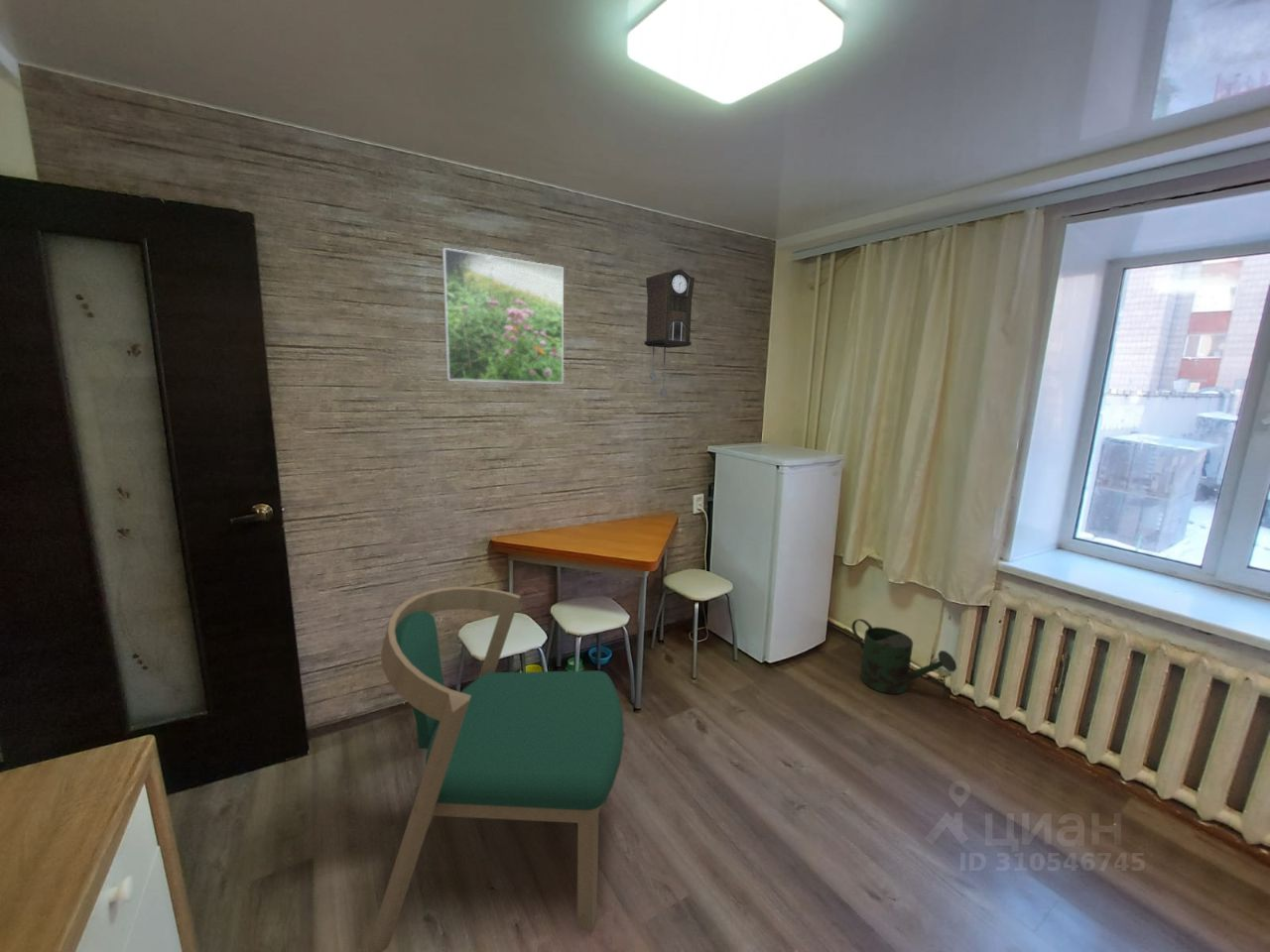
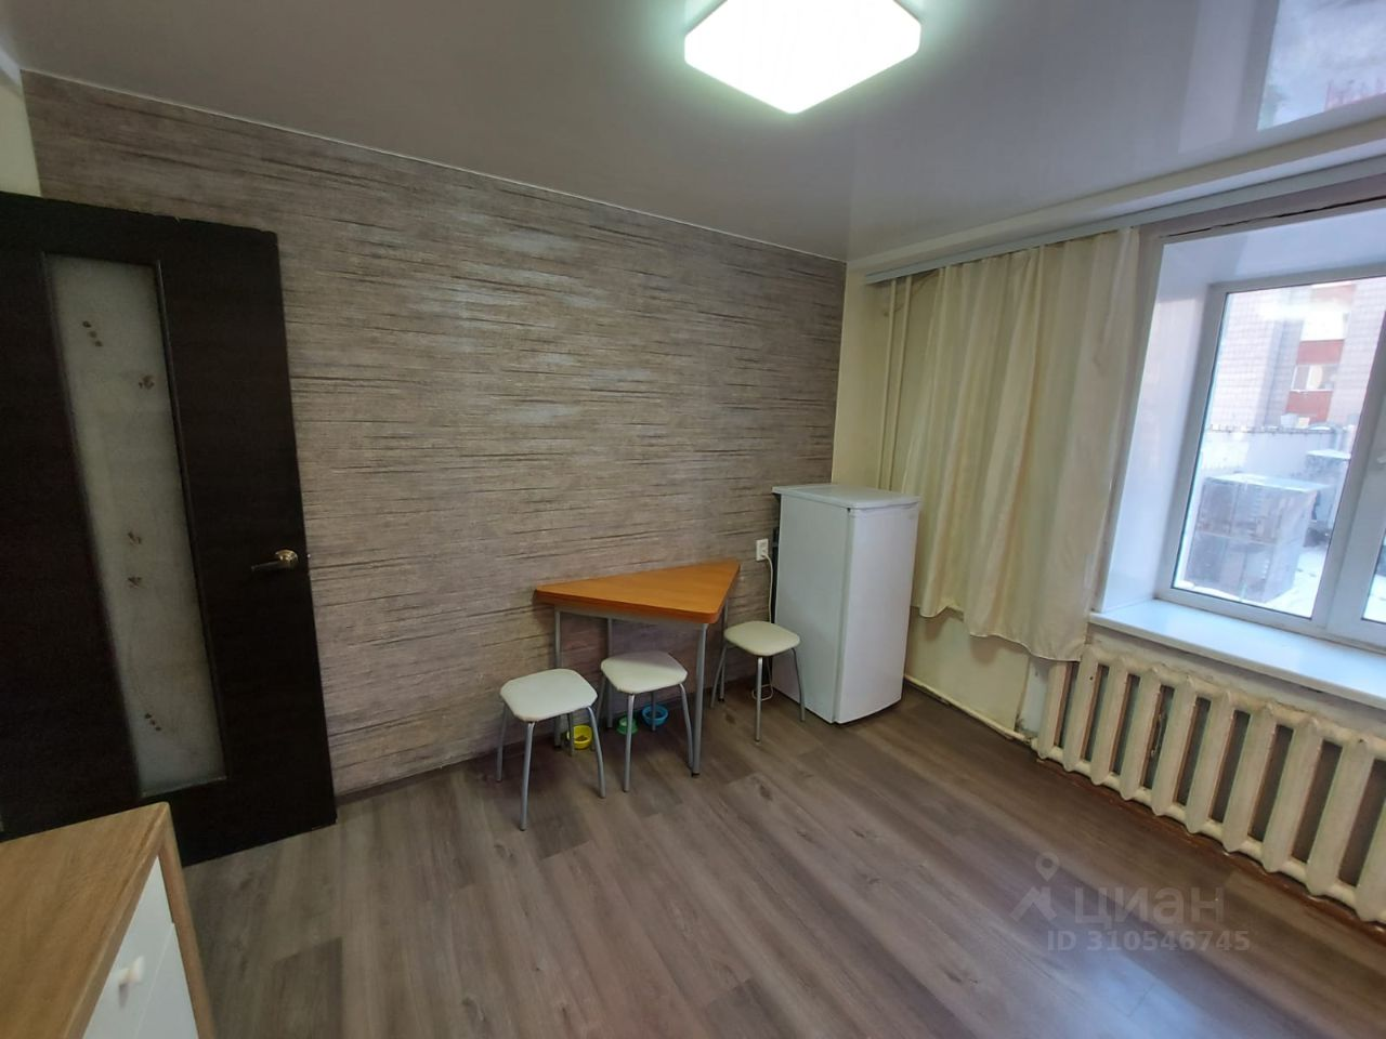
- pendulum clock (668, 334)
- watering can (897, 659)
- dining chair (511, 731)
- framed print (507, 321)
